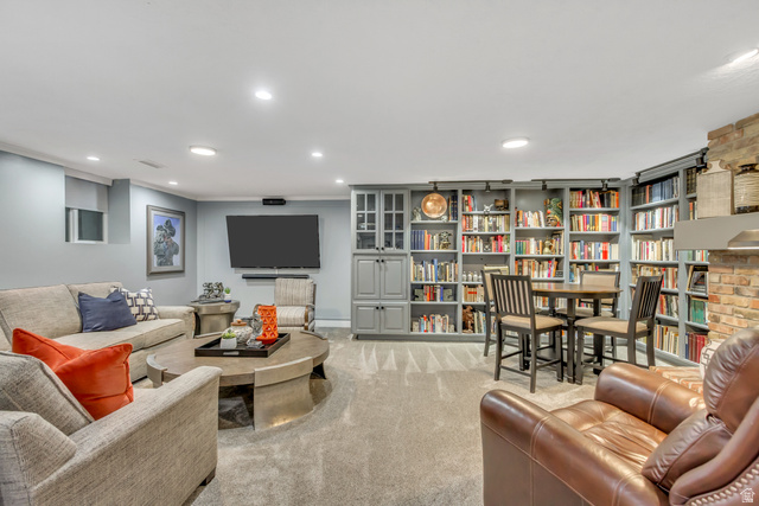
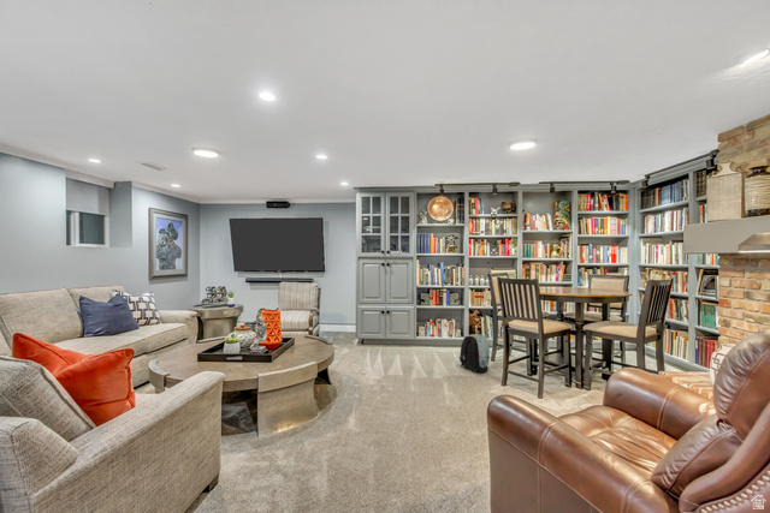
+ backpack (475, 351)
